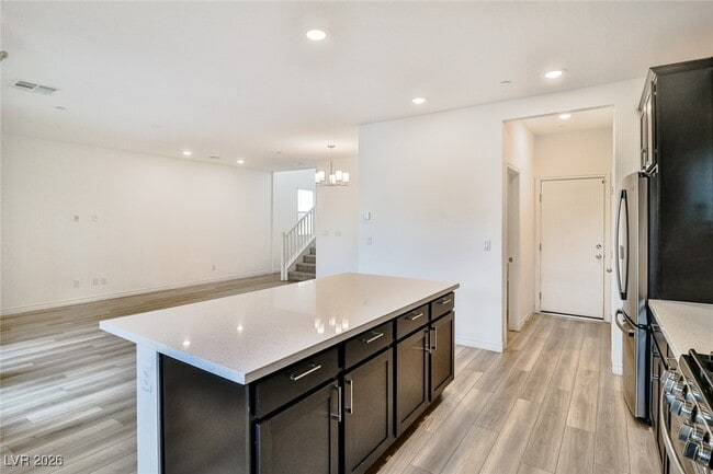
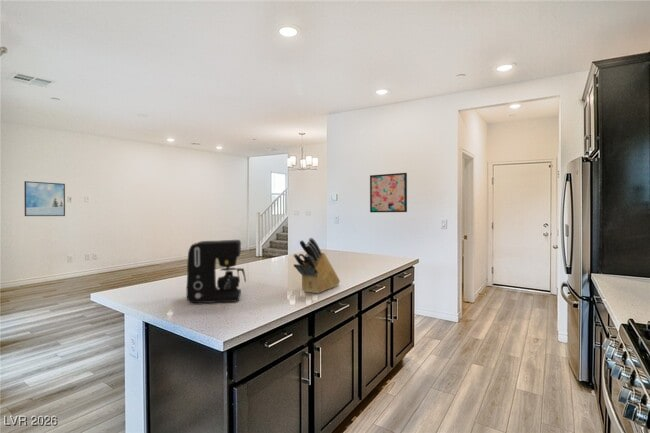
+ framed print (45, 199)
+ knife block (317, 263)
+ coffee maker (220, 269)
+ wall art (387, 193)
